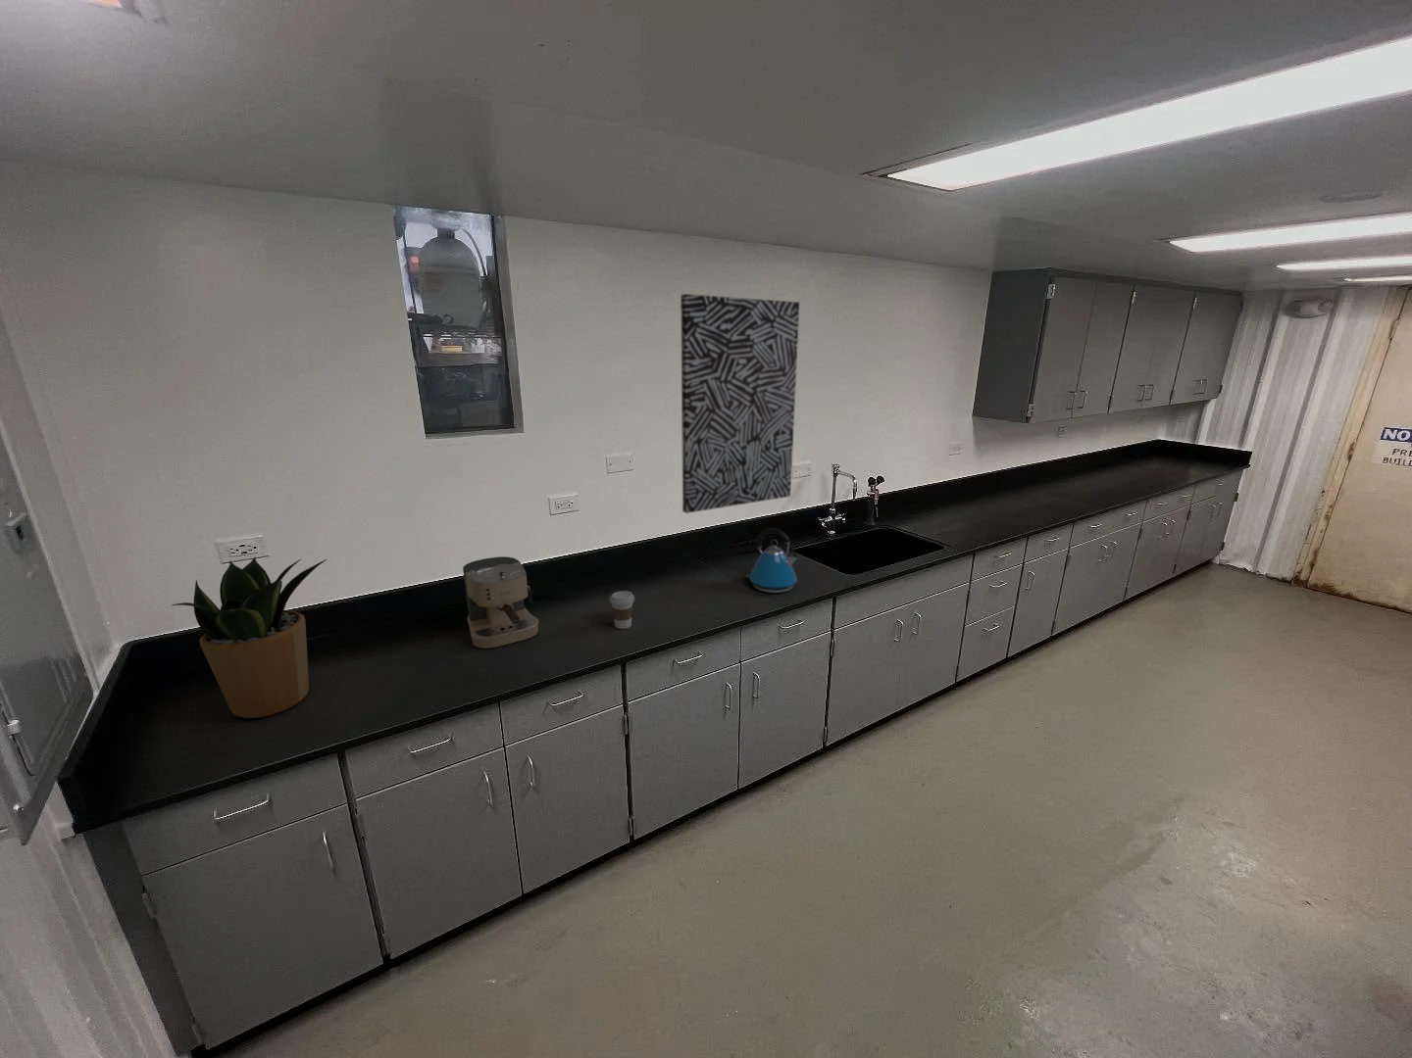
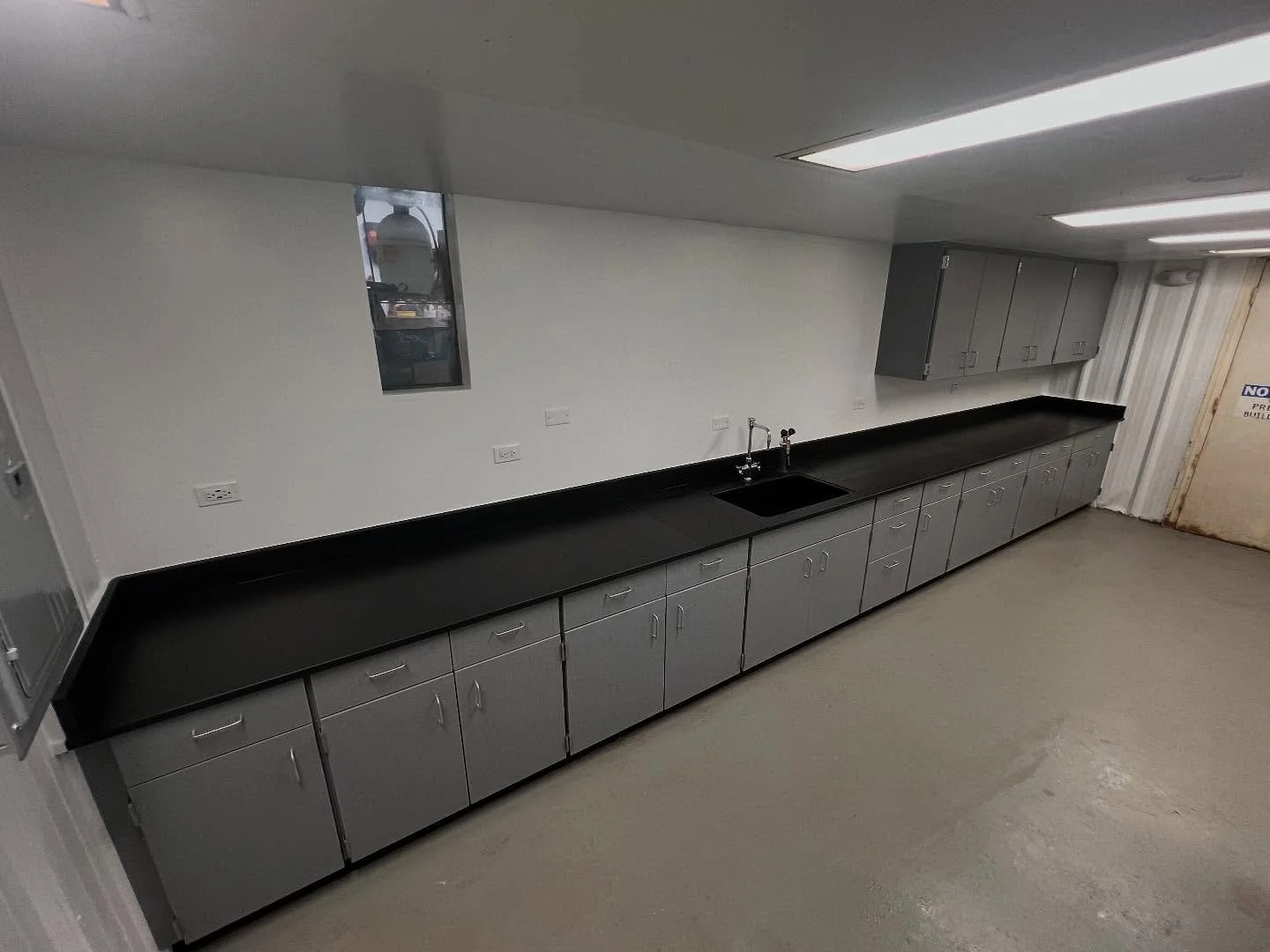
- potted plant (265, 632)
- coffee maker (500, 600)
- coffee cup (622, 609)
- wall art (742, 406)
- kettle (772, 557)
